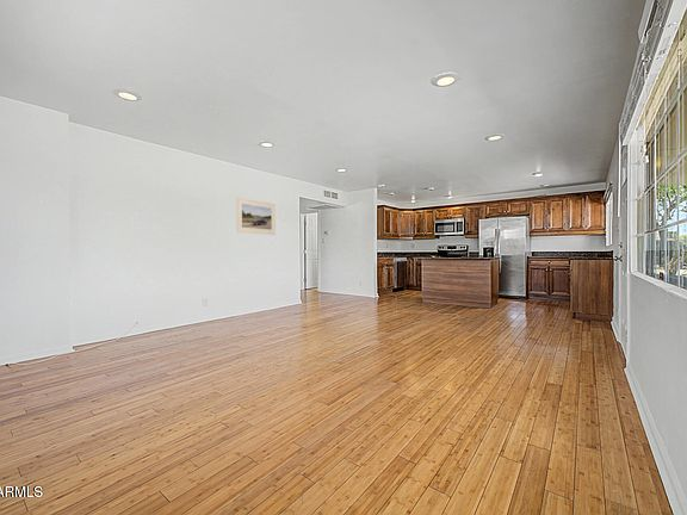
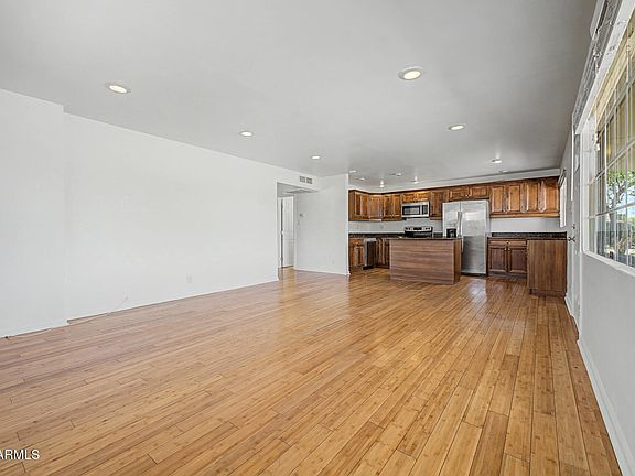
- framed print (256, 217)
